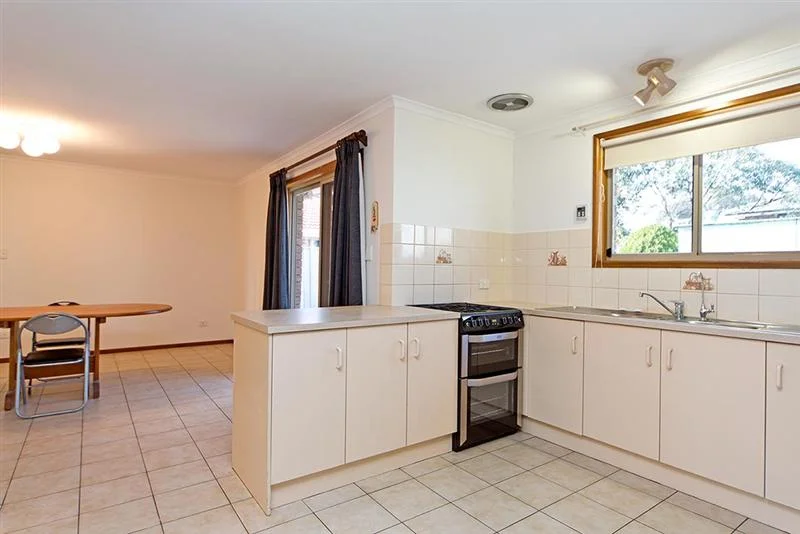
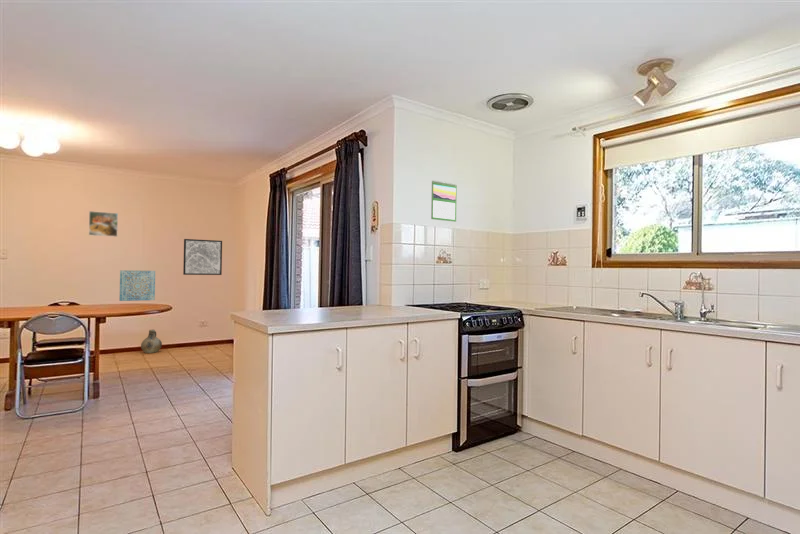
+ wall art (203, 257)
+ wall art (137, 285)
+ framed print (103, 224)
+ calendar (444, 200)
+ ceramic jug (151, 340)
